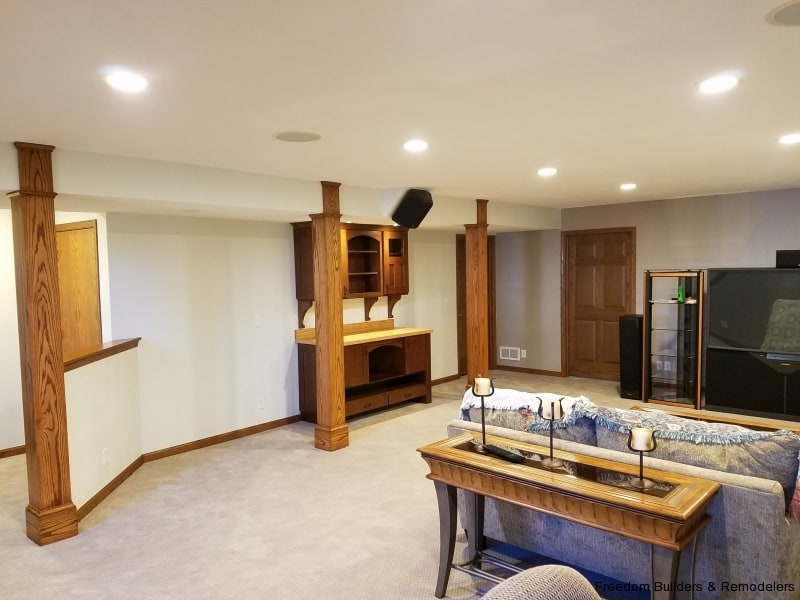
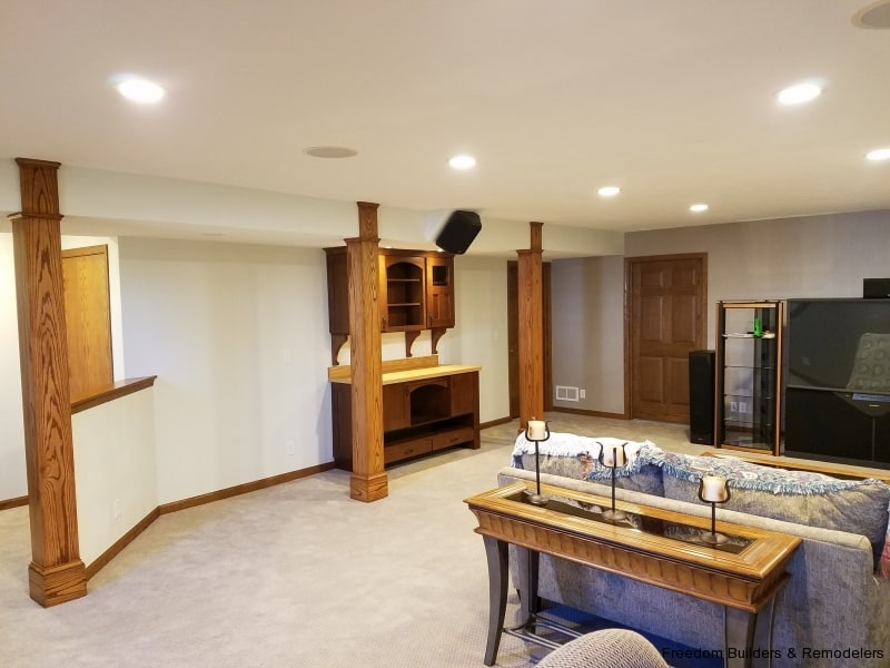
- remote control (502, 453)
